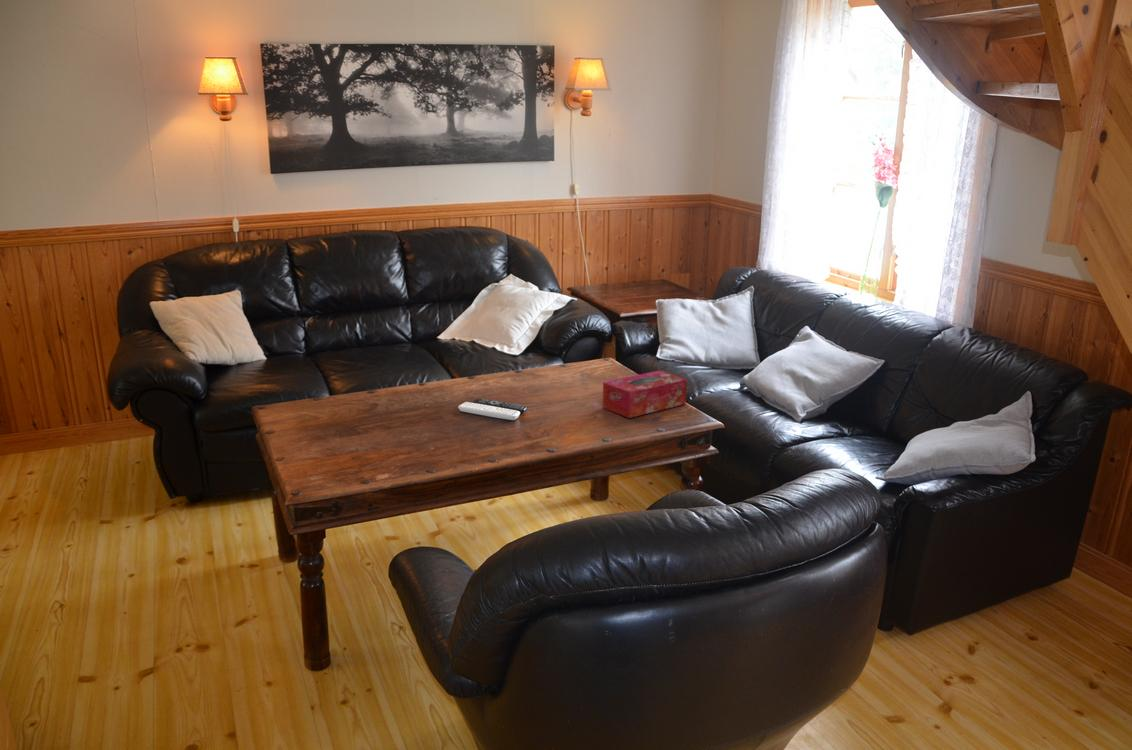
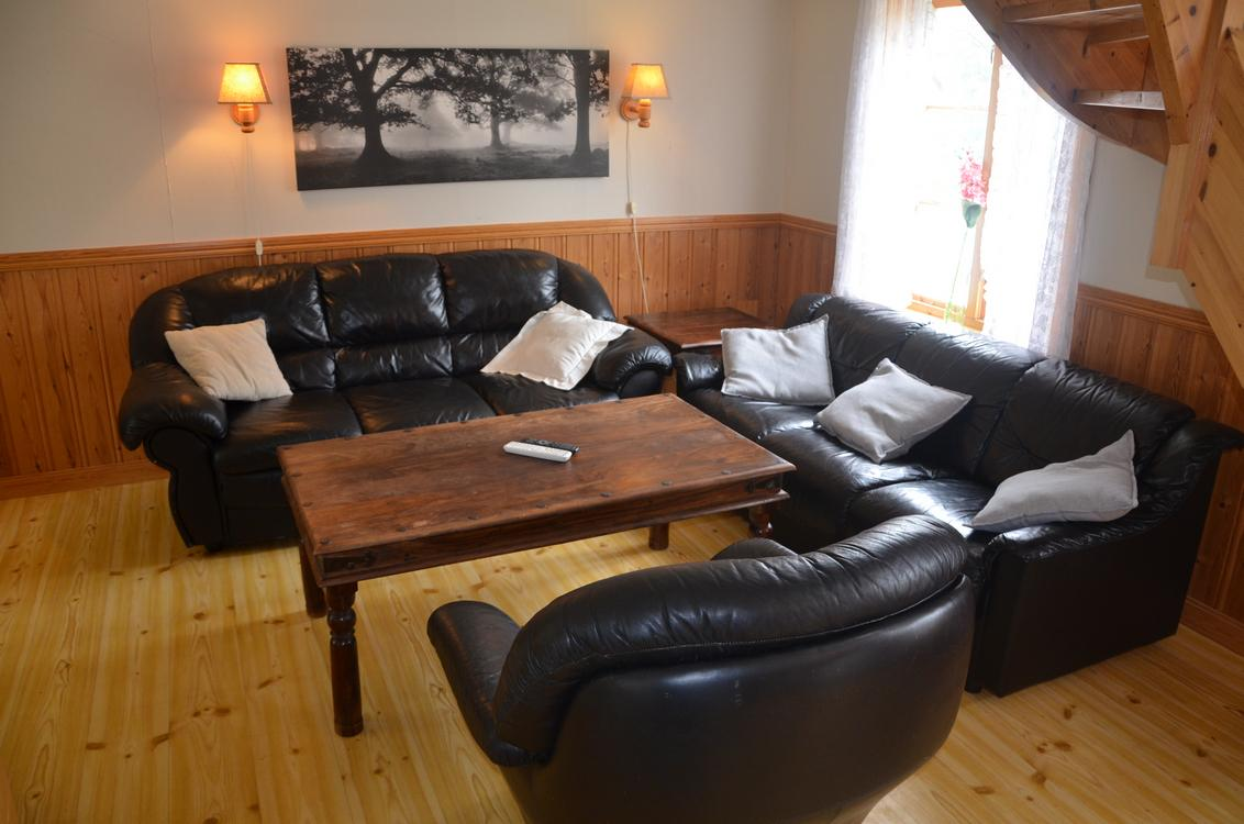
- tissue box (644, 393)
